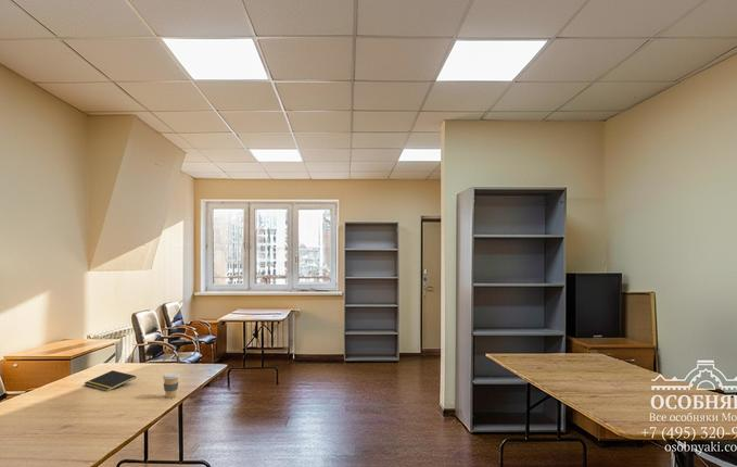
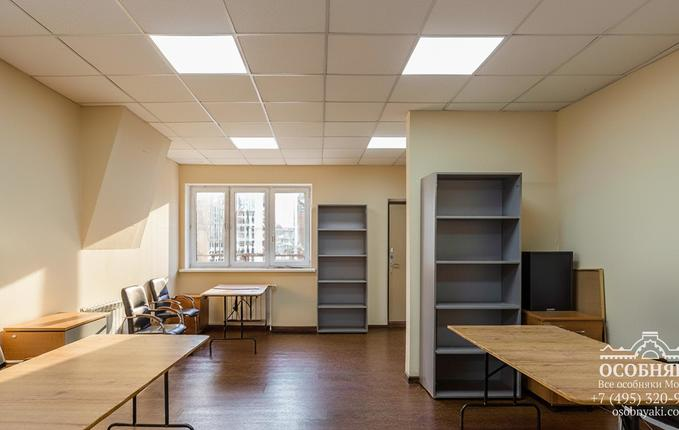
- coffee cup (170, 384)
- notepad (110, 380)
